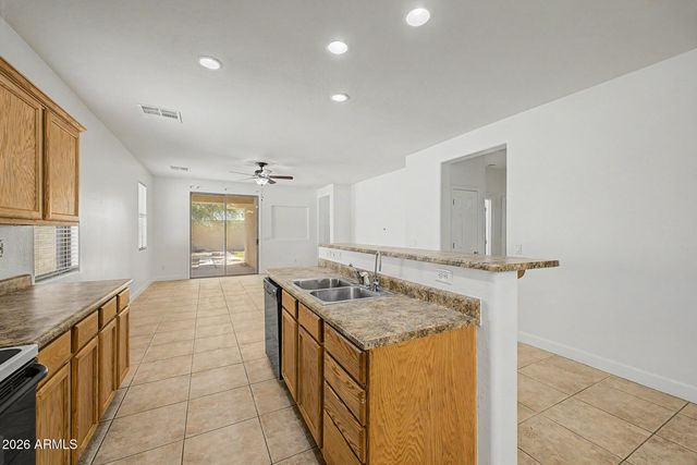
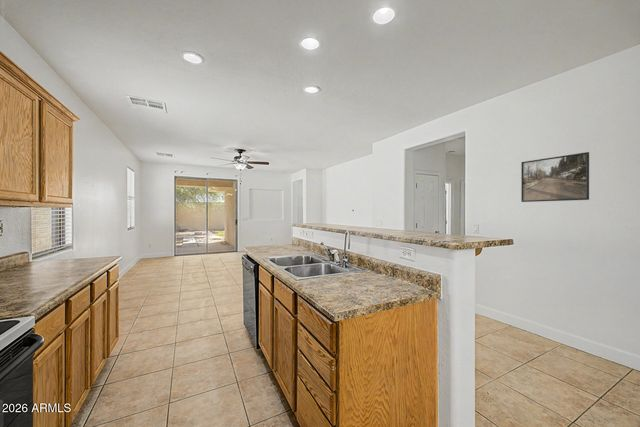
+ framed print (552, 179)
